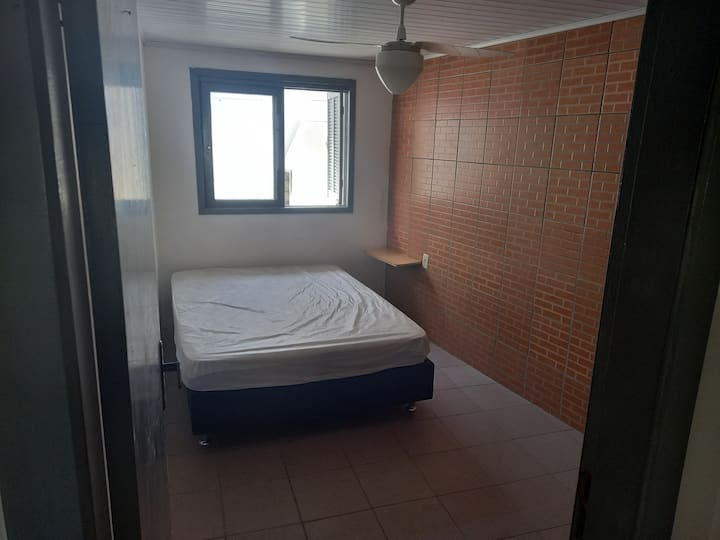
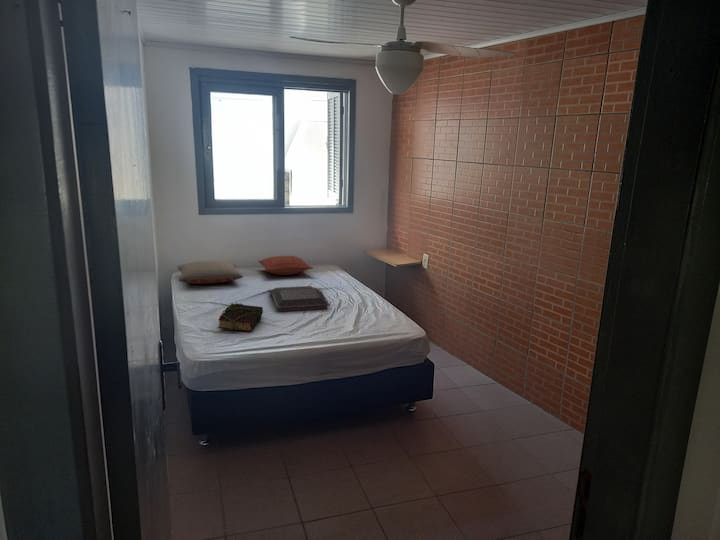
+ pillow (284, 264)
+ serving tray (297, 295)
+ book (241, 316)
+ pillow (209, 271)
